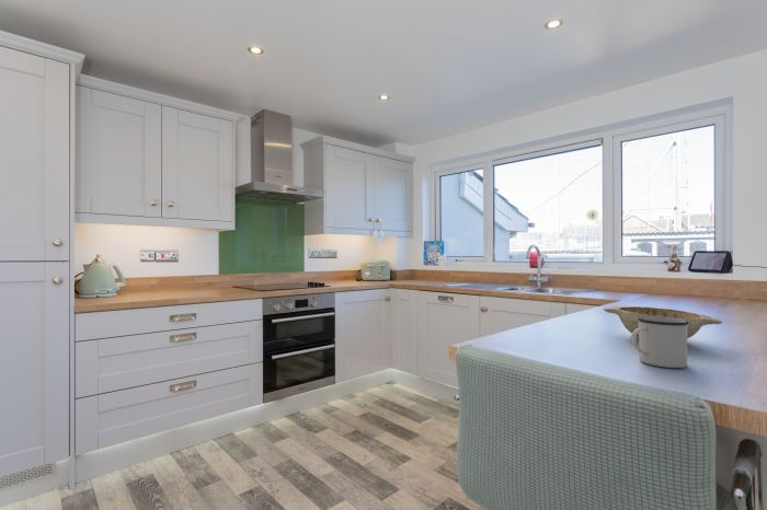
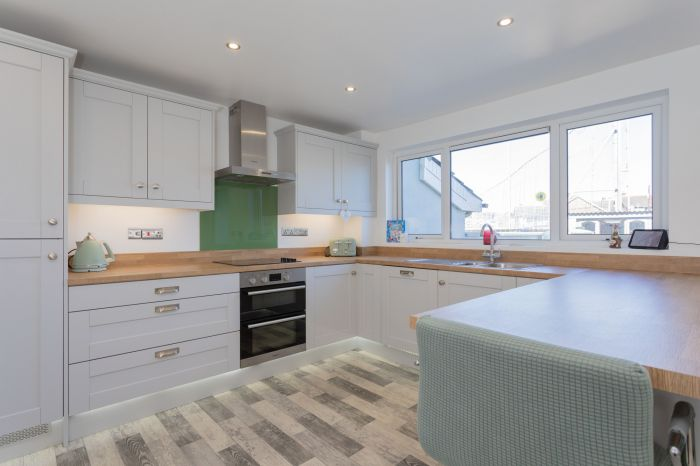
- decorative bowl (659, 315)
- mug (656, 340)
